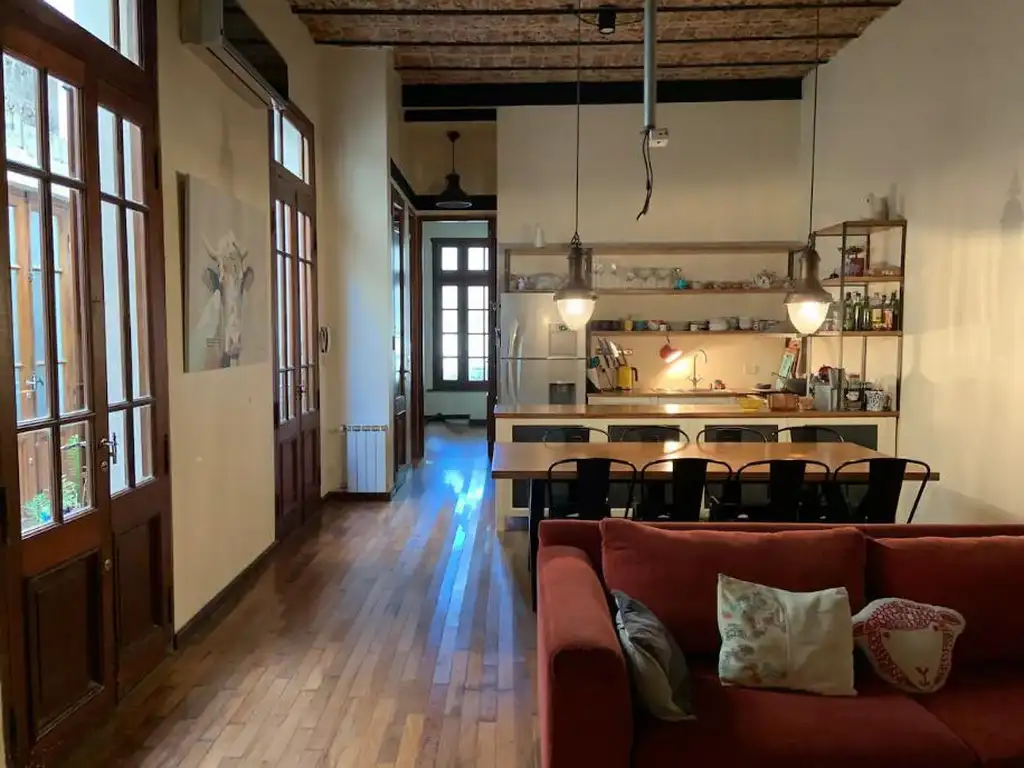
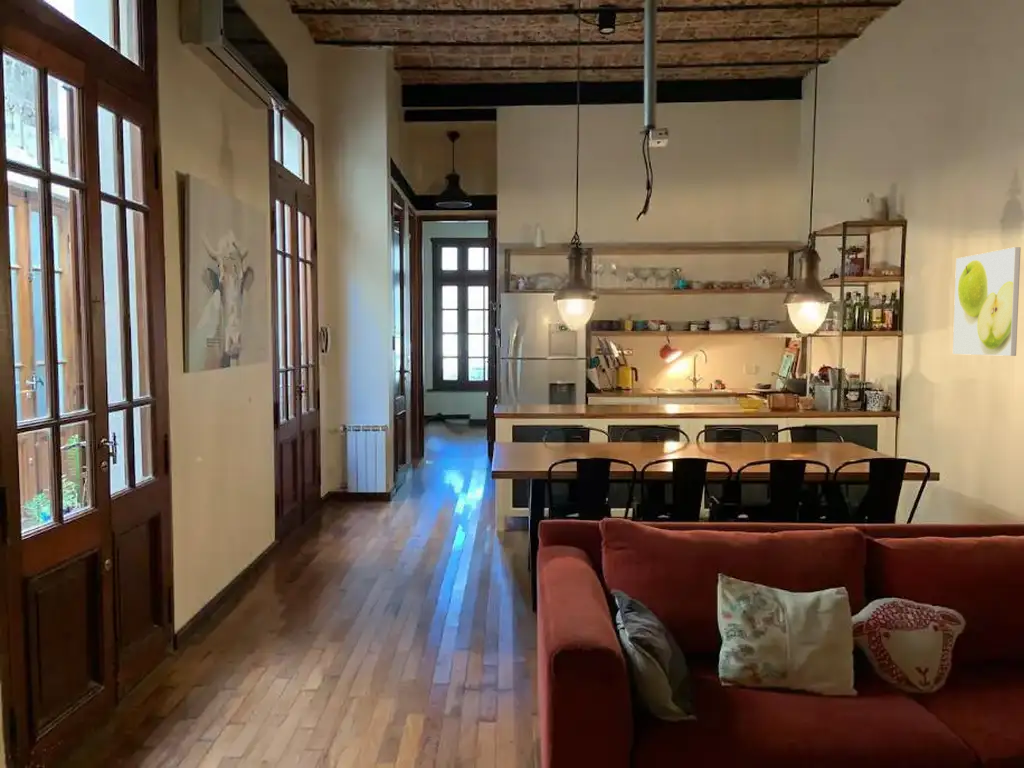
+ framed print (984, 304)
